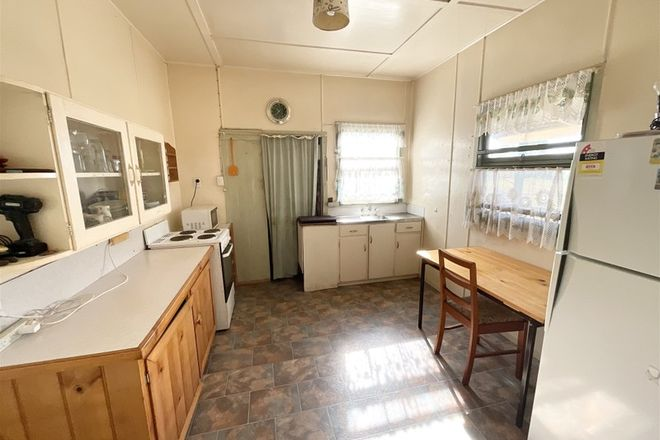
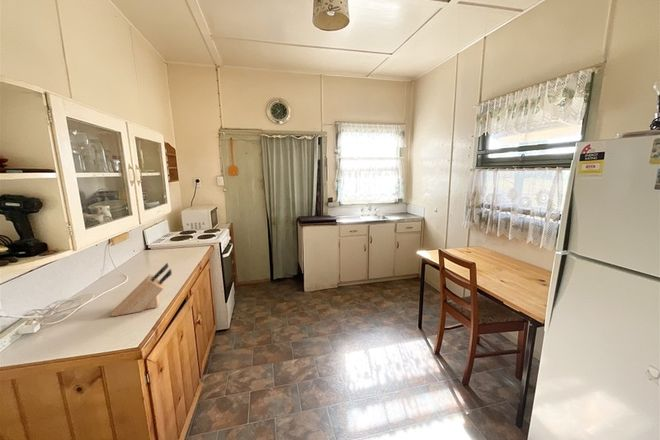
+ knife block (143, 287)
